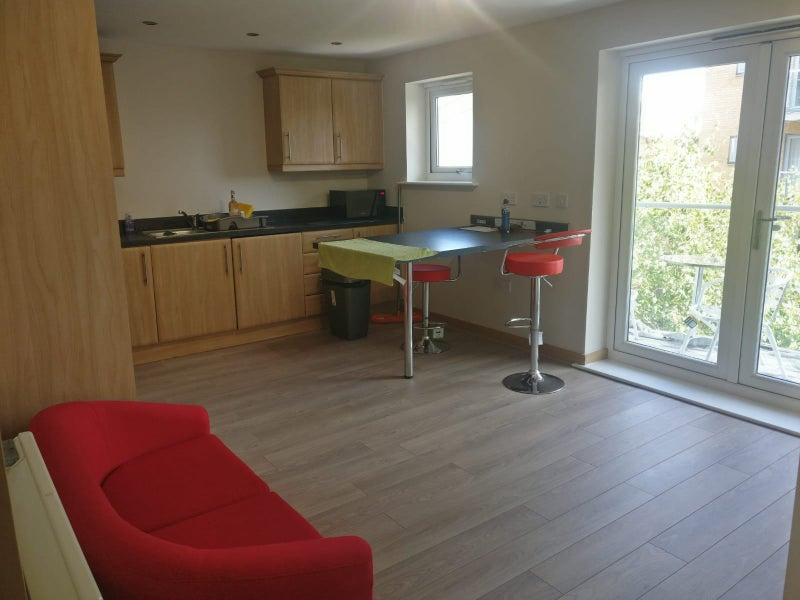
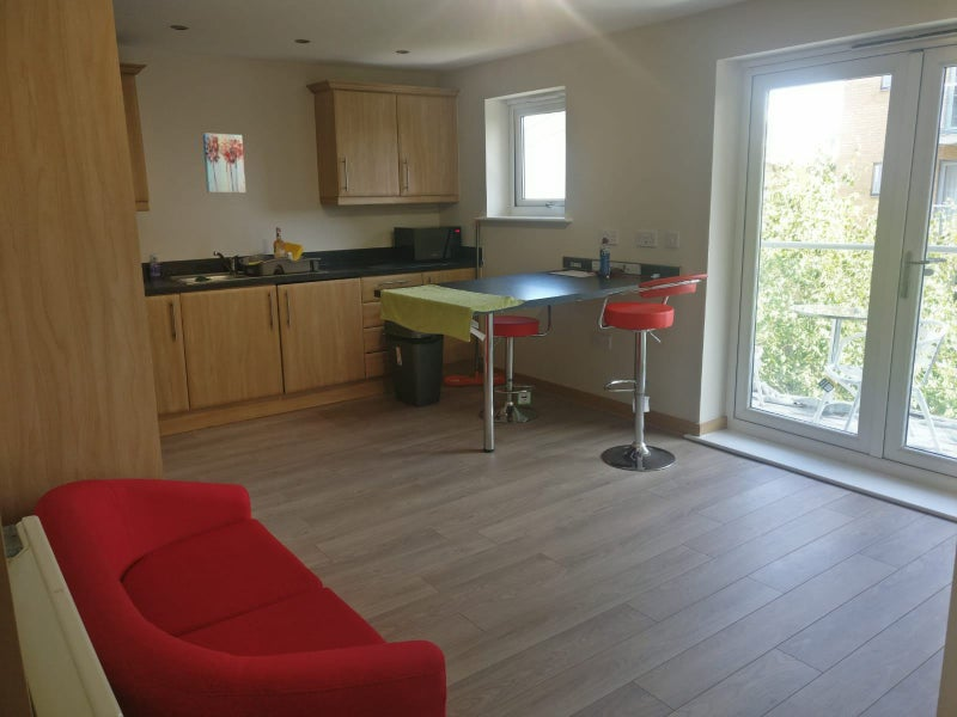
+ wall art (224, 163)
